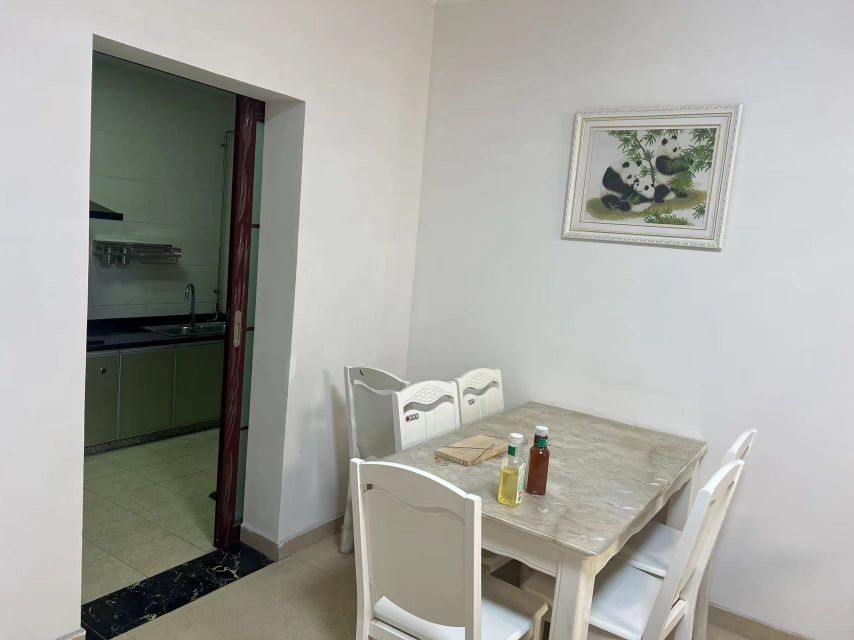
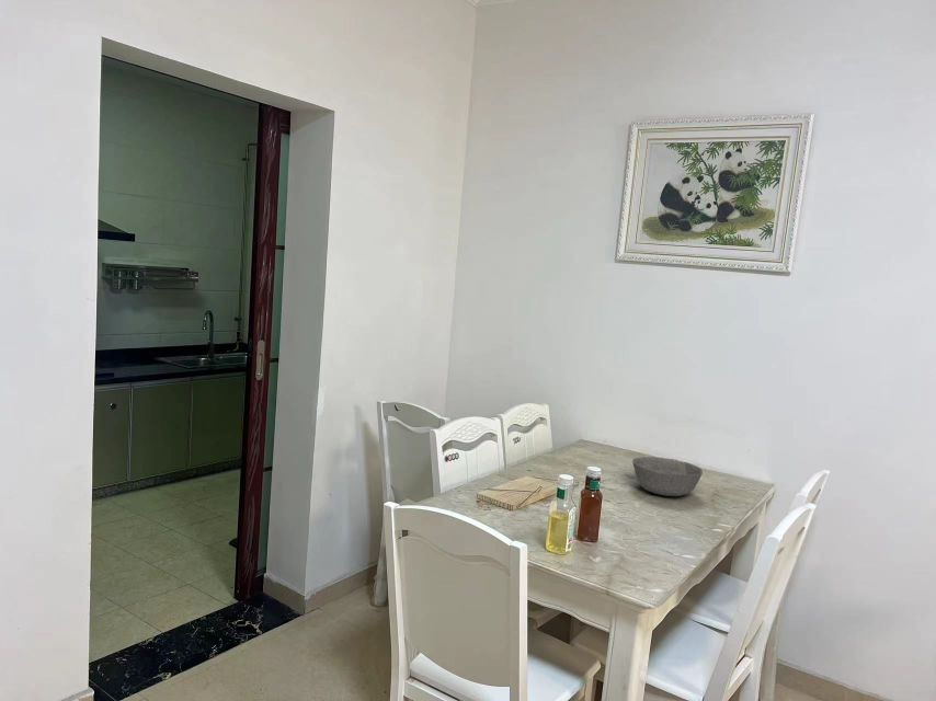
+ bowl (665, 478)
